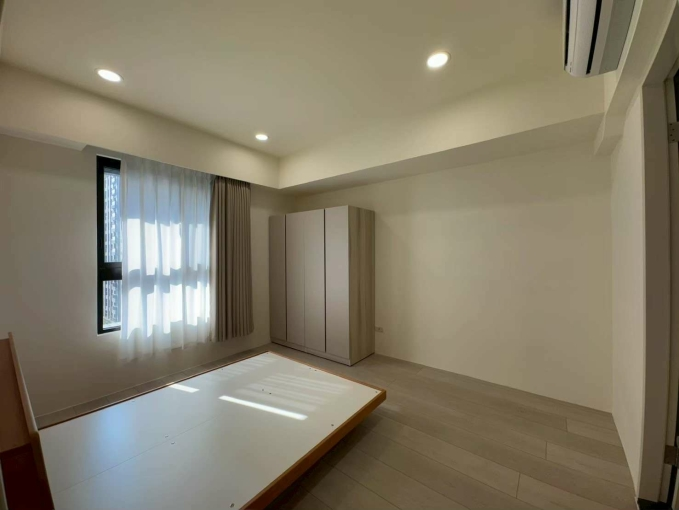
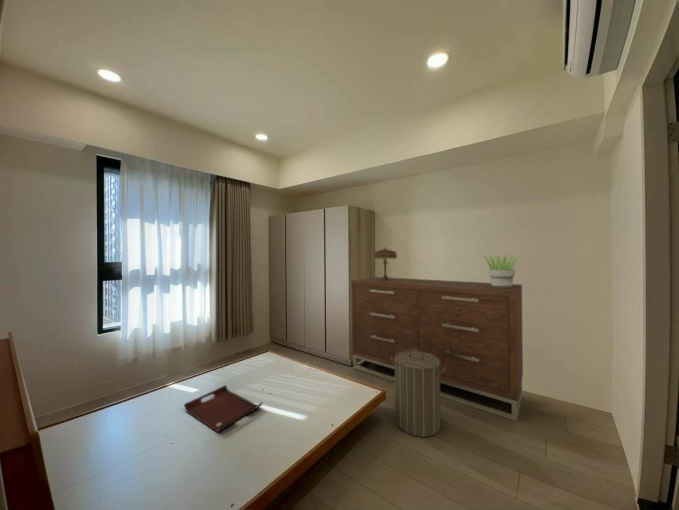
+ potted plant (501, 270)
+ table lamp (385, 263)
+ dresser (428, 331)
+ laundry hamper (417, 385)
+ serving tray (223, 406)
